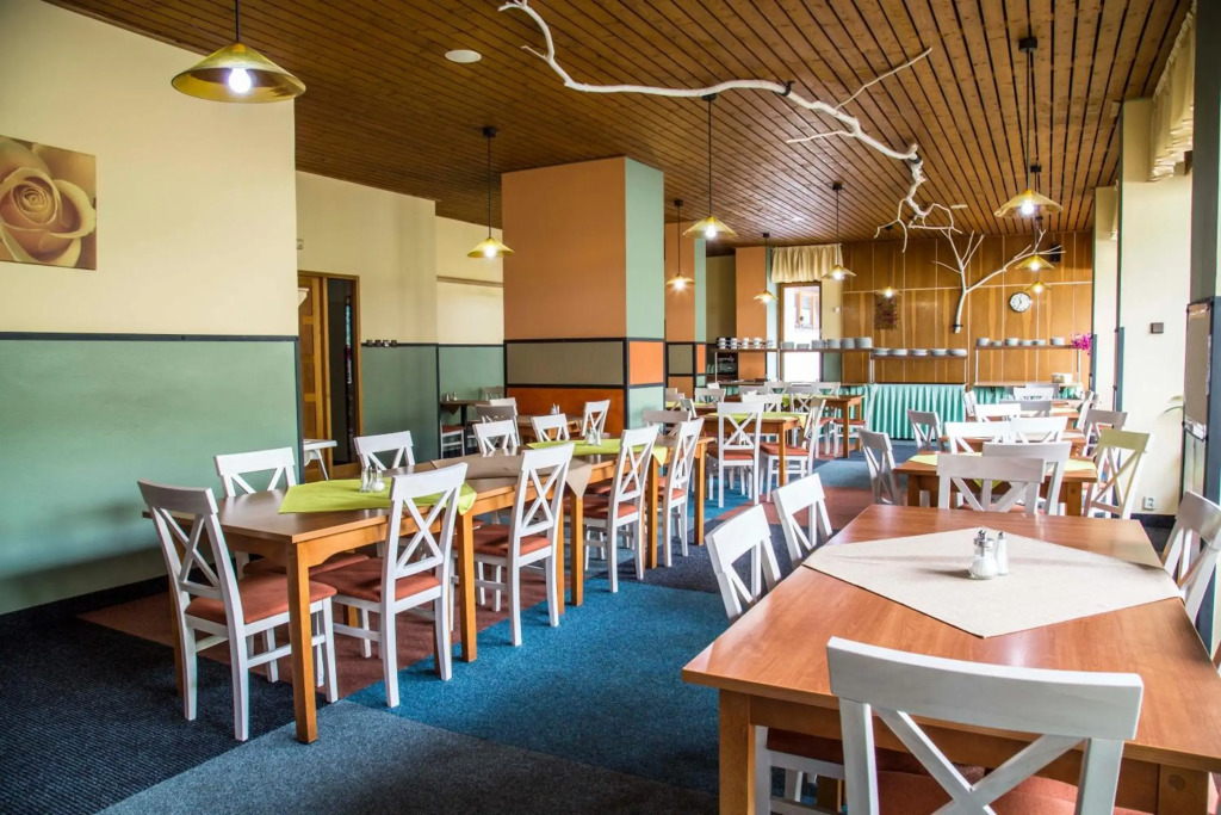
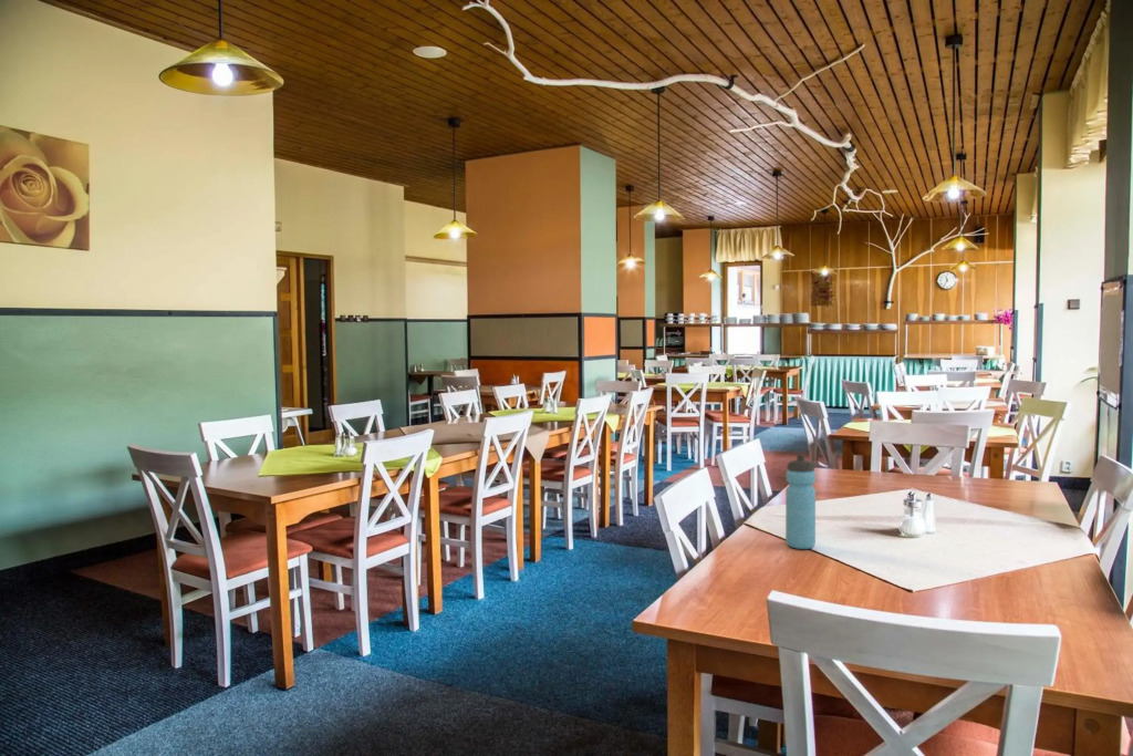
+ water bottle (800, 500)
